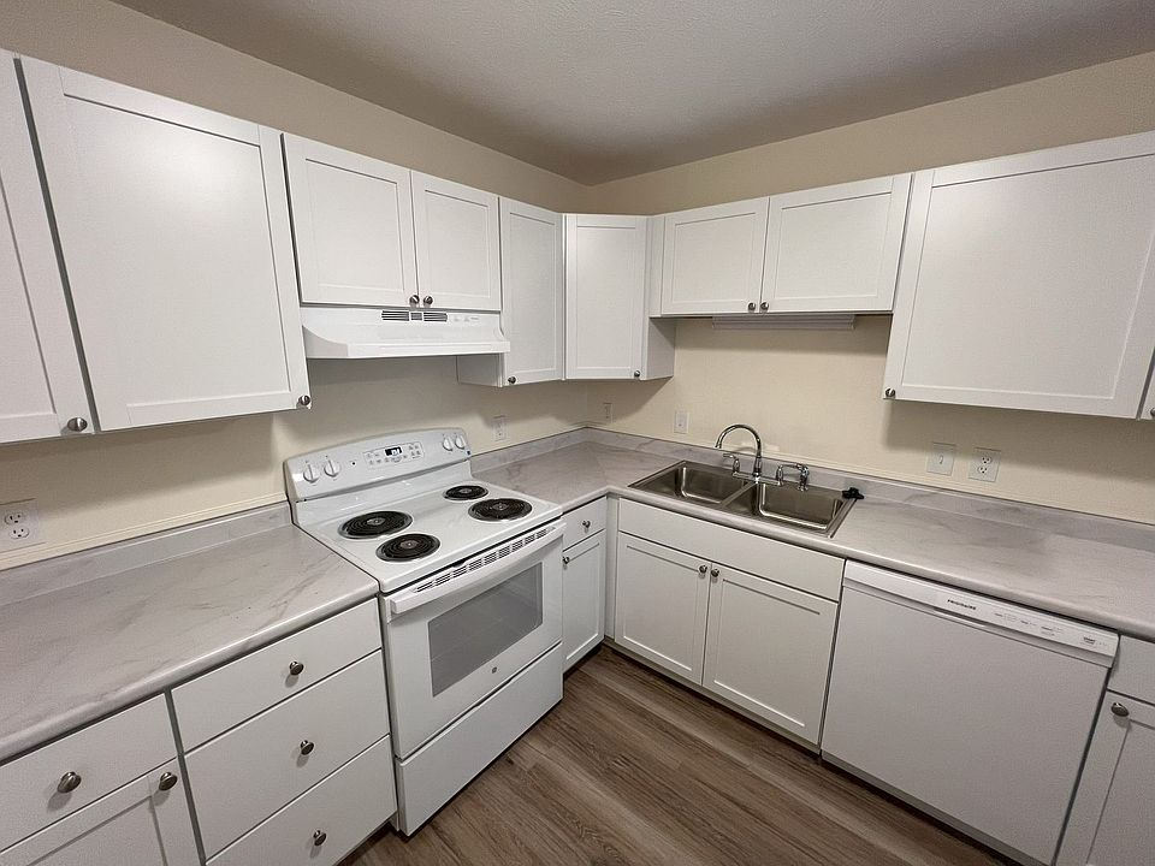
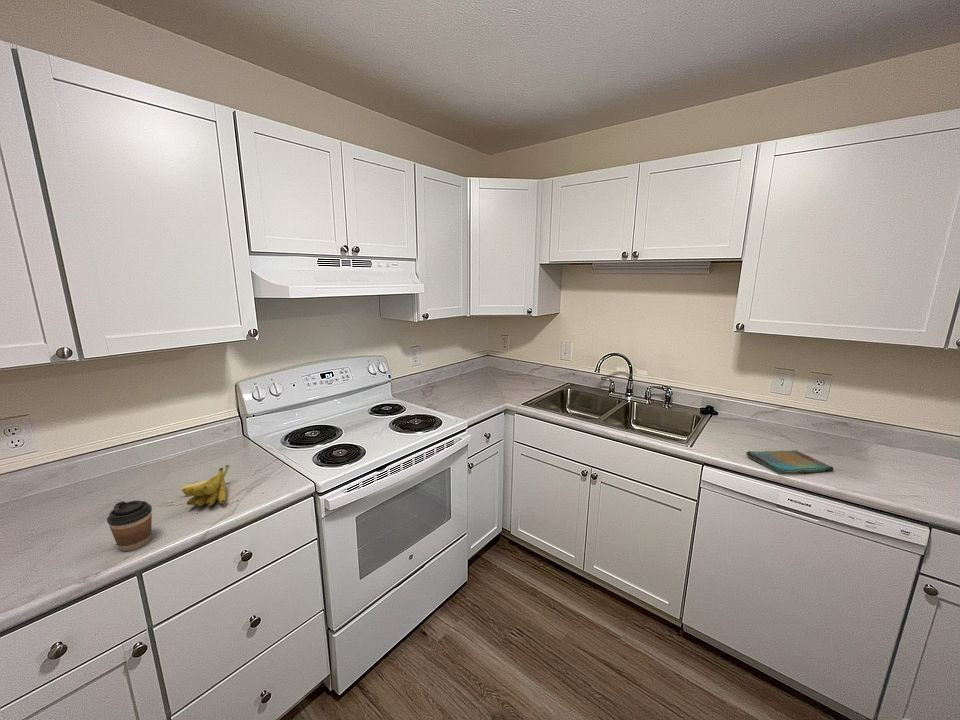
+ coffee cup (131, 523)
+ dish towel (788, 460)
+ banana (209, 486)
